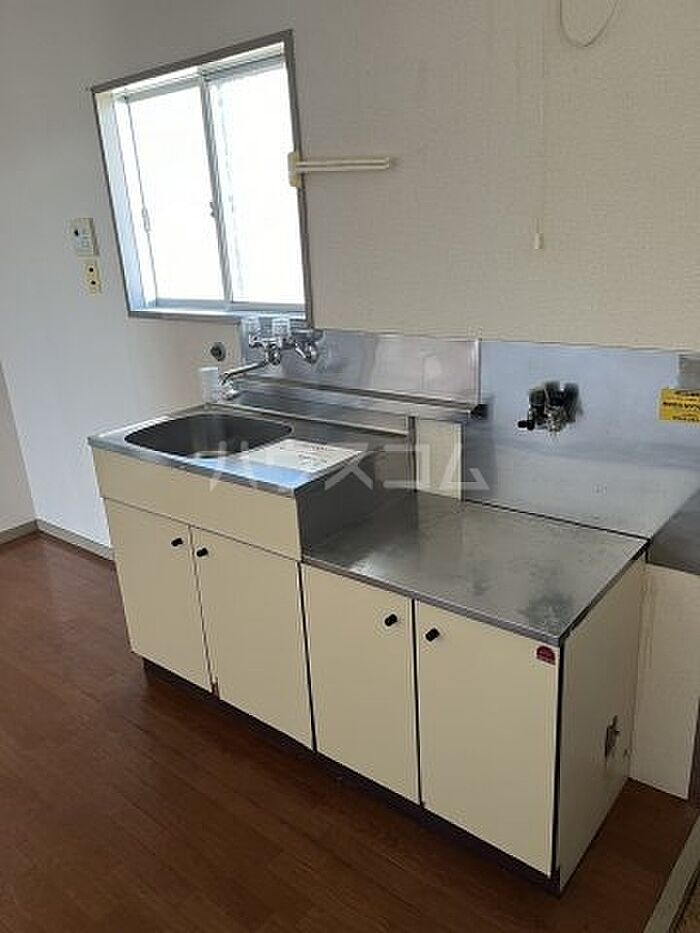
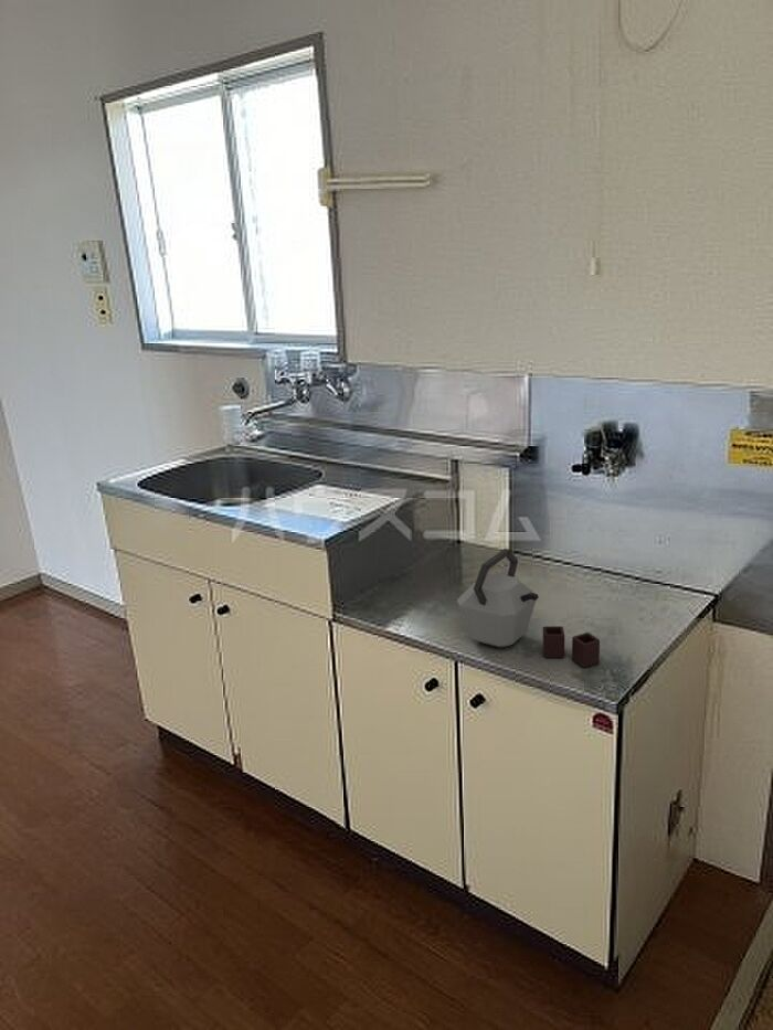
+ kettle (530, 605)
